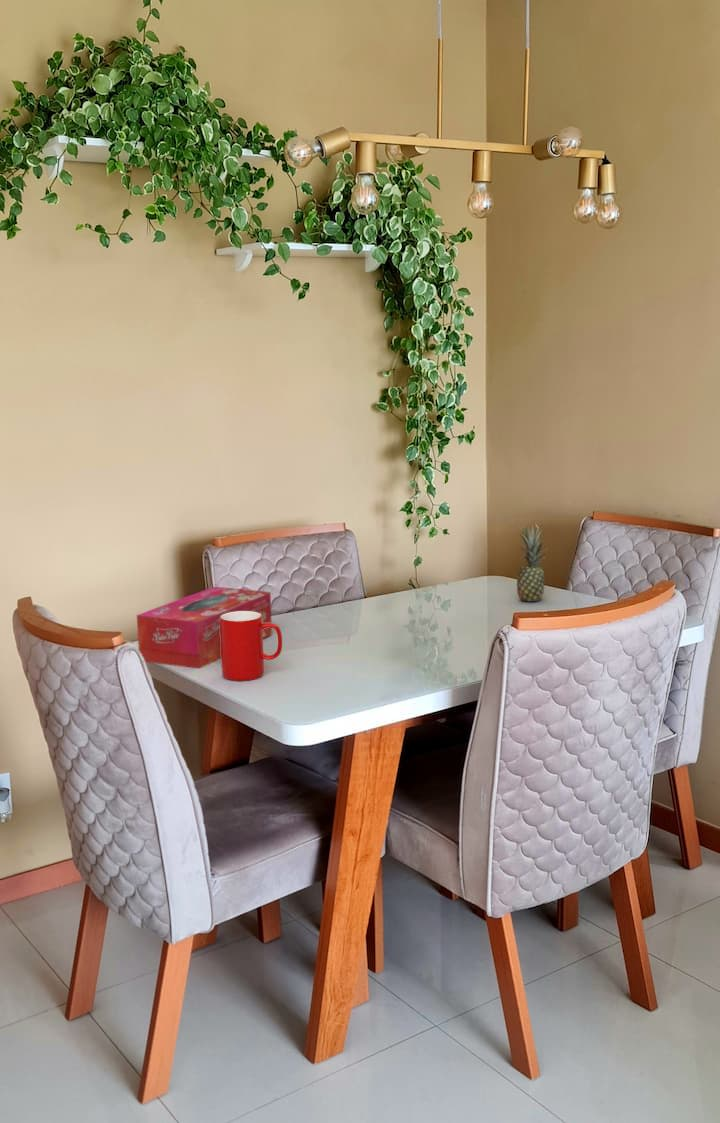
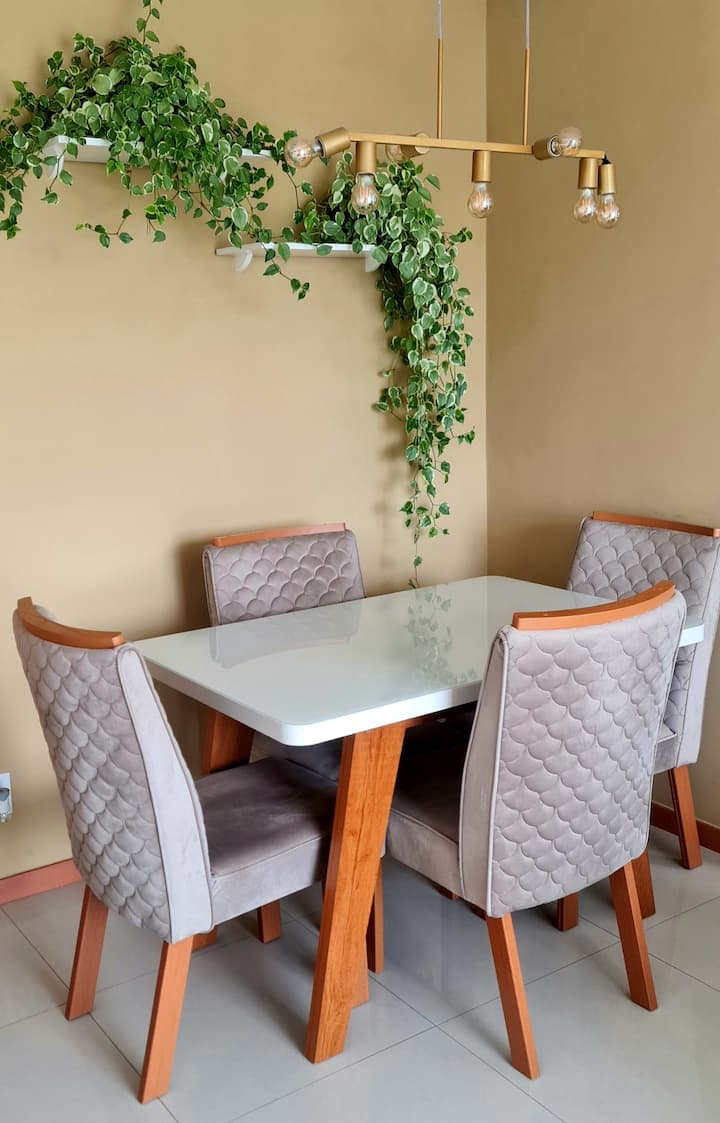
- cup (250, 646)
- tissue box (207, 625)
- fruit (531, 560)
